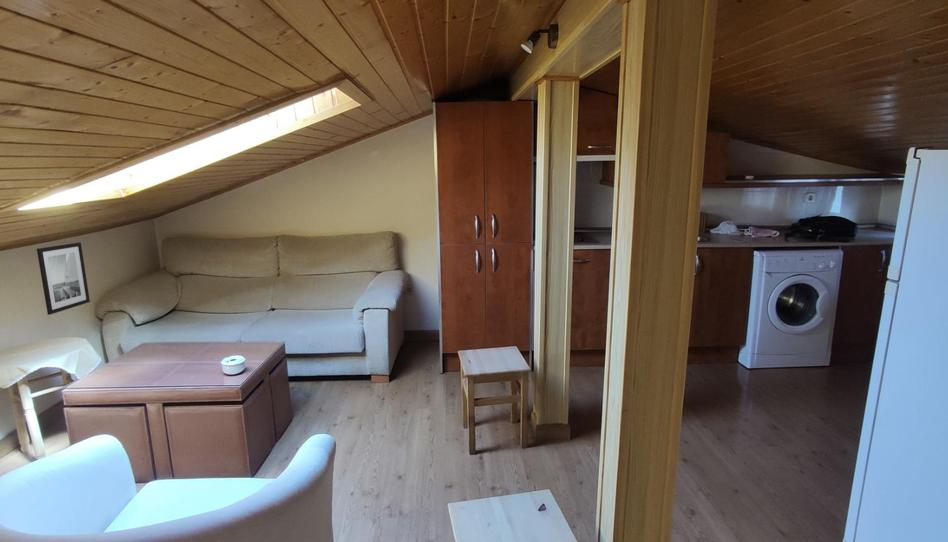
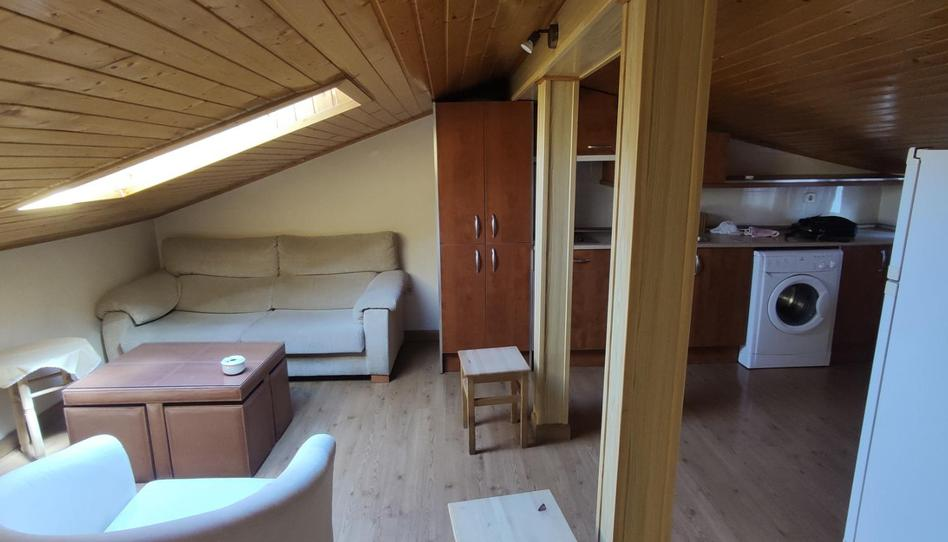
- wall art (64, 277)
